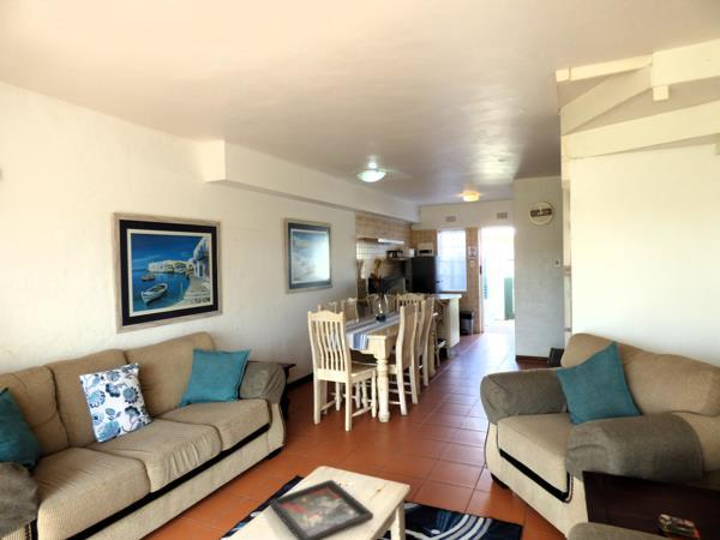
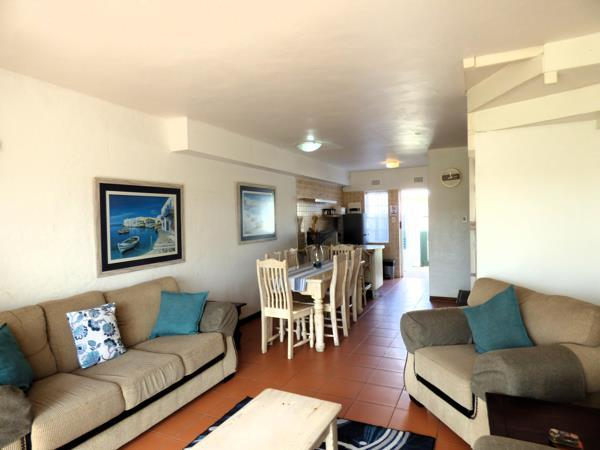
- decorative tray (319, 509)
